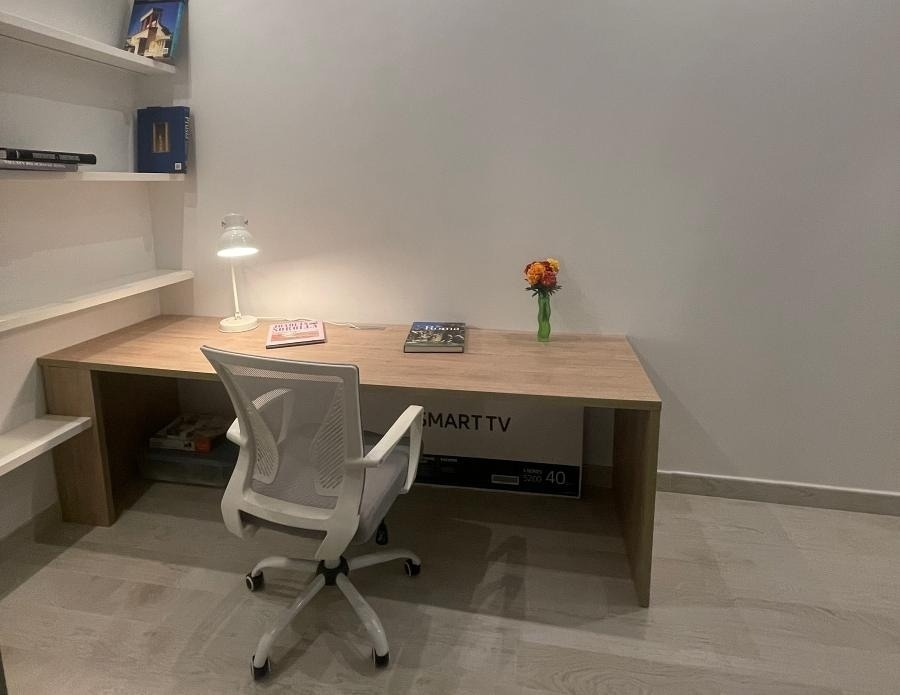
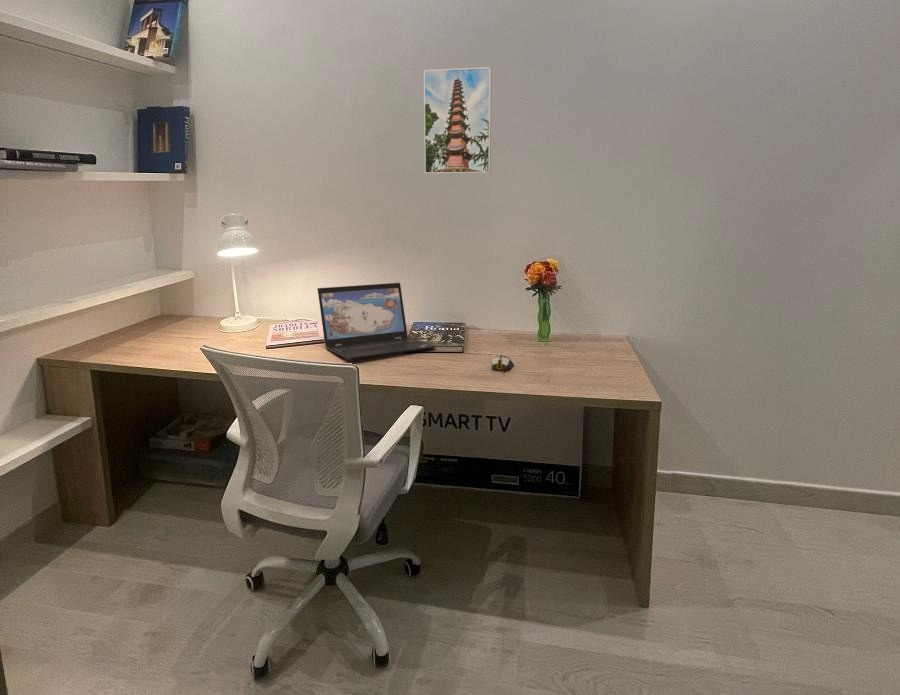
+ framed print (457, 122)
+ computer mouse (502, 362)
+ laptop (376, 318)
